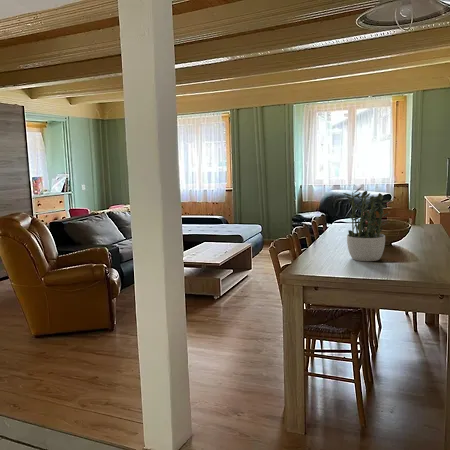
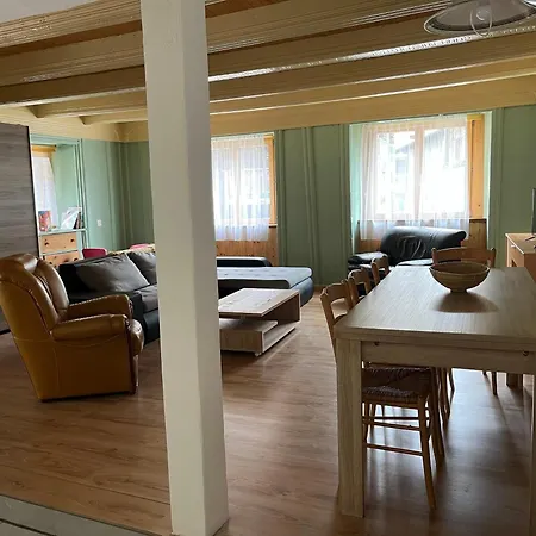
- potted plant (368, 222)
